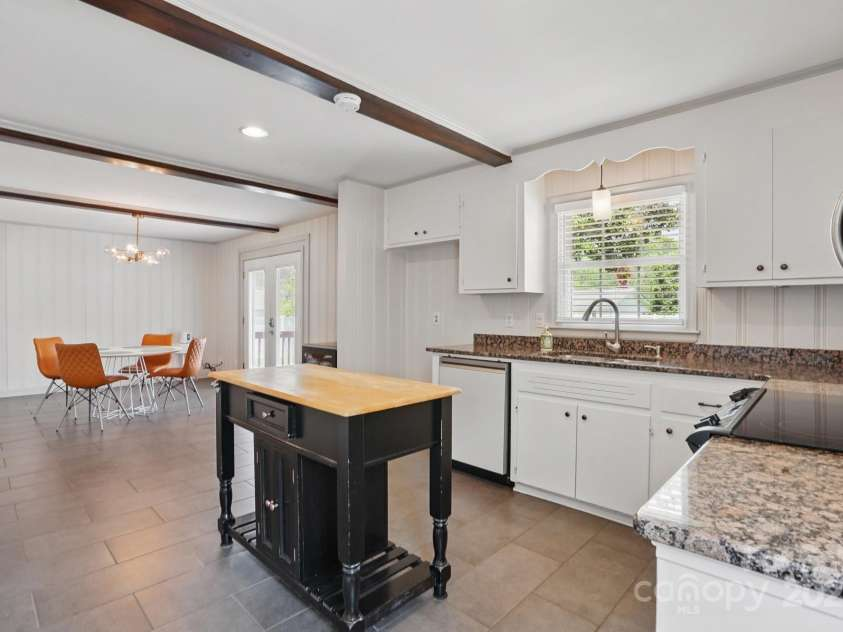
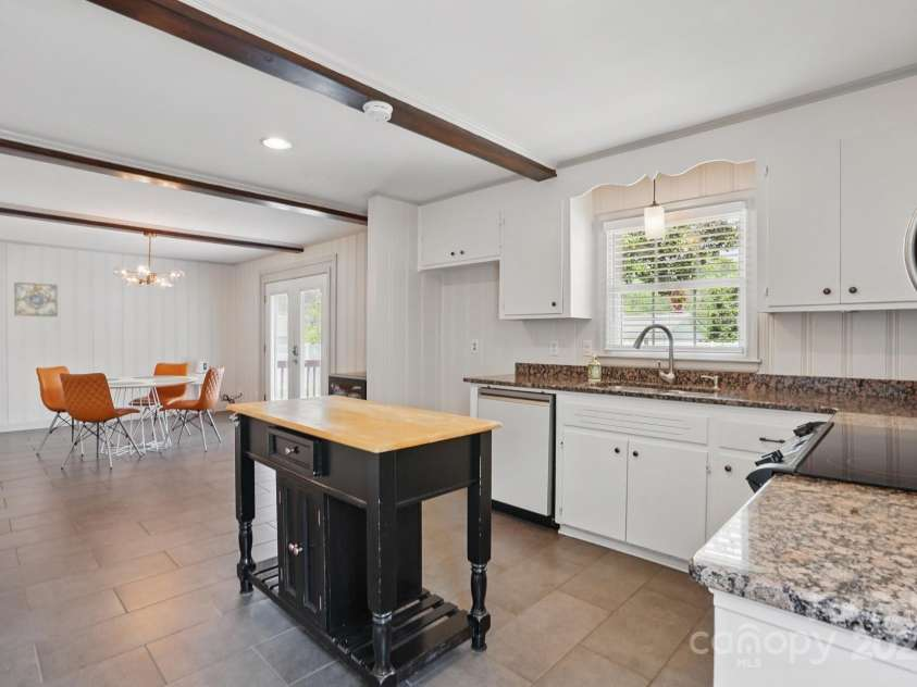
+ wall art (36, 299)
